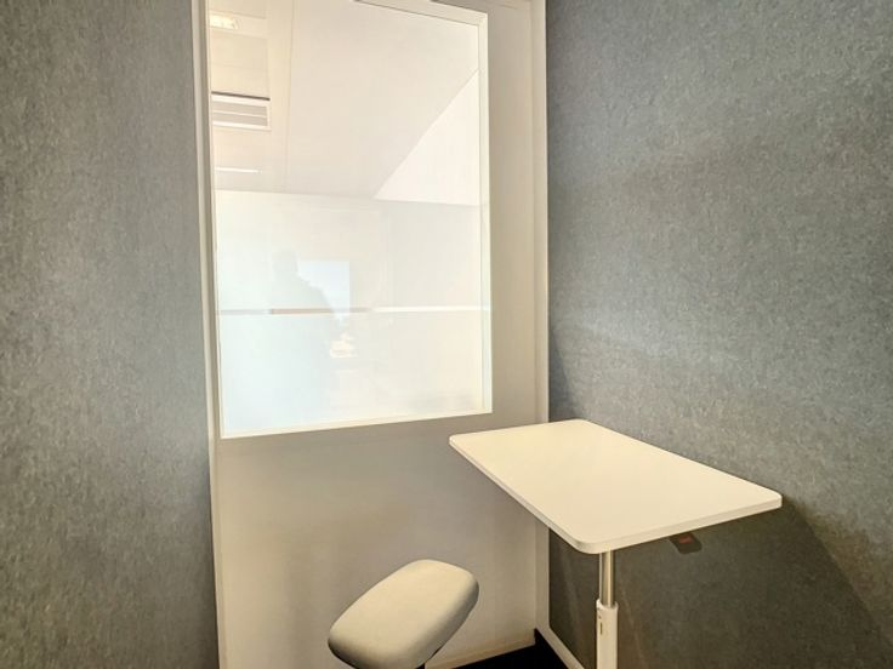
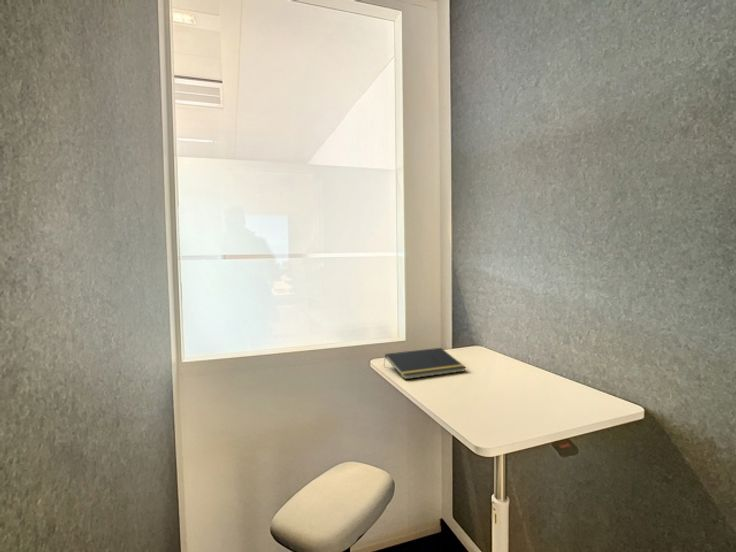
+ notepad (424, 362)
